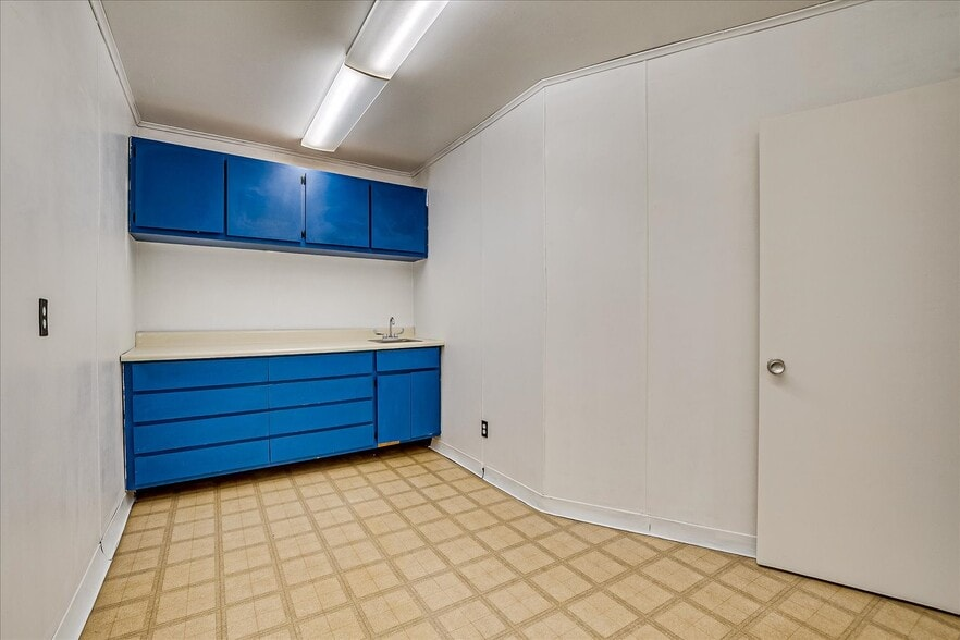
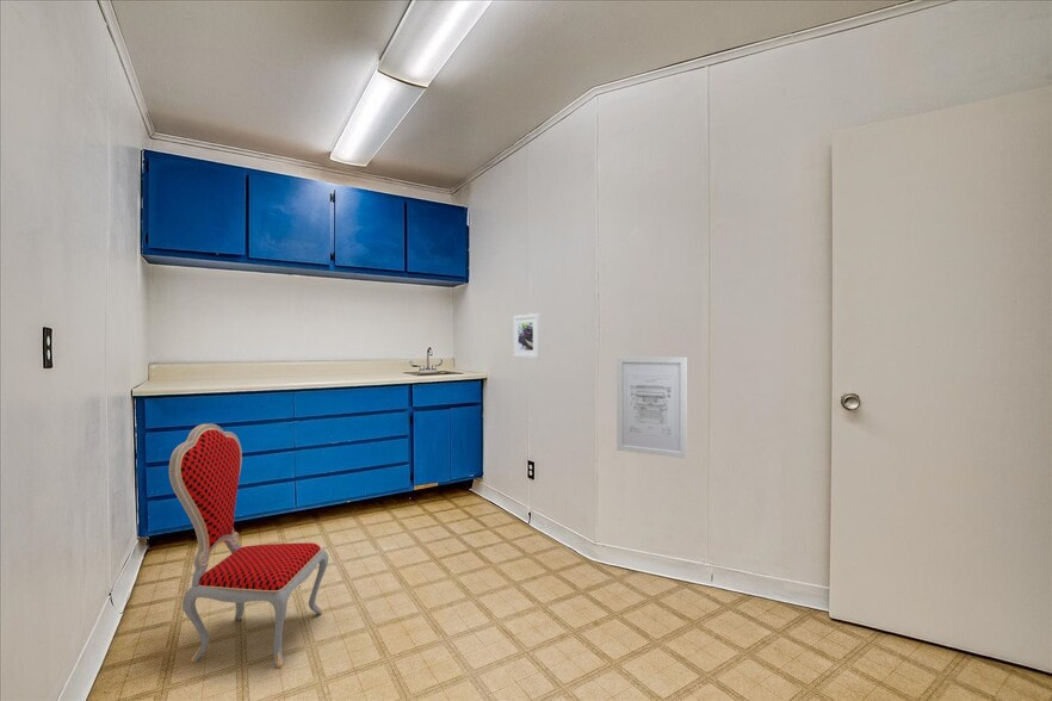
+ wall art (650, 405)
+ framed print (526, 336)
+ dining chair (255, 545)
